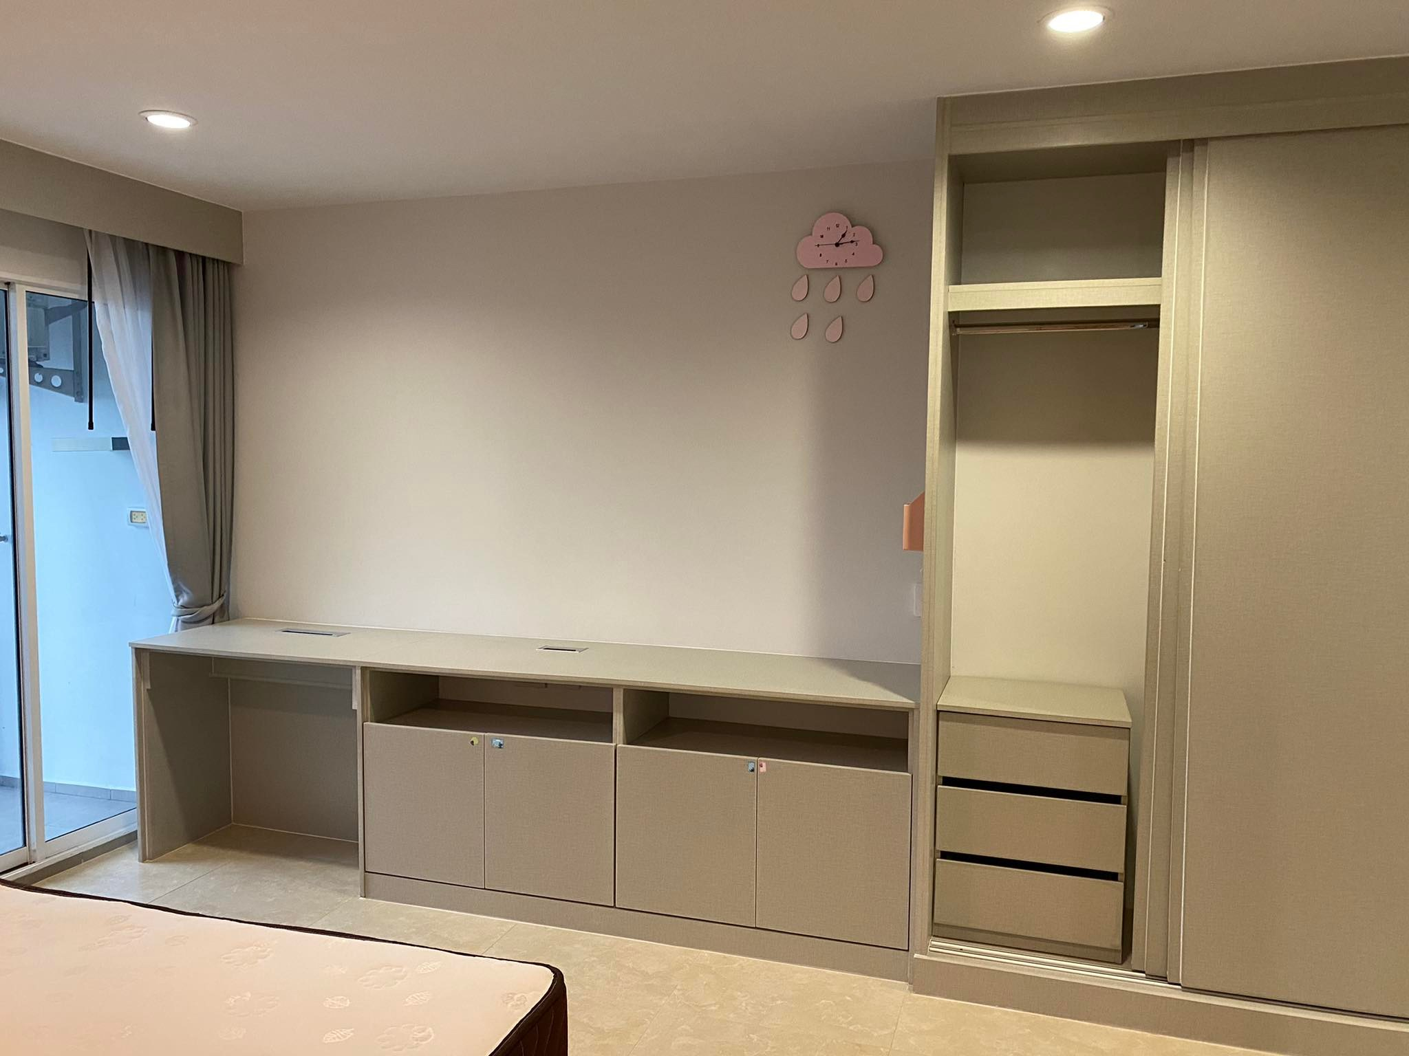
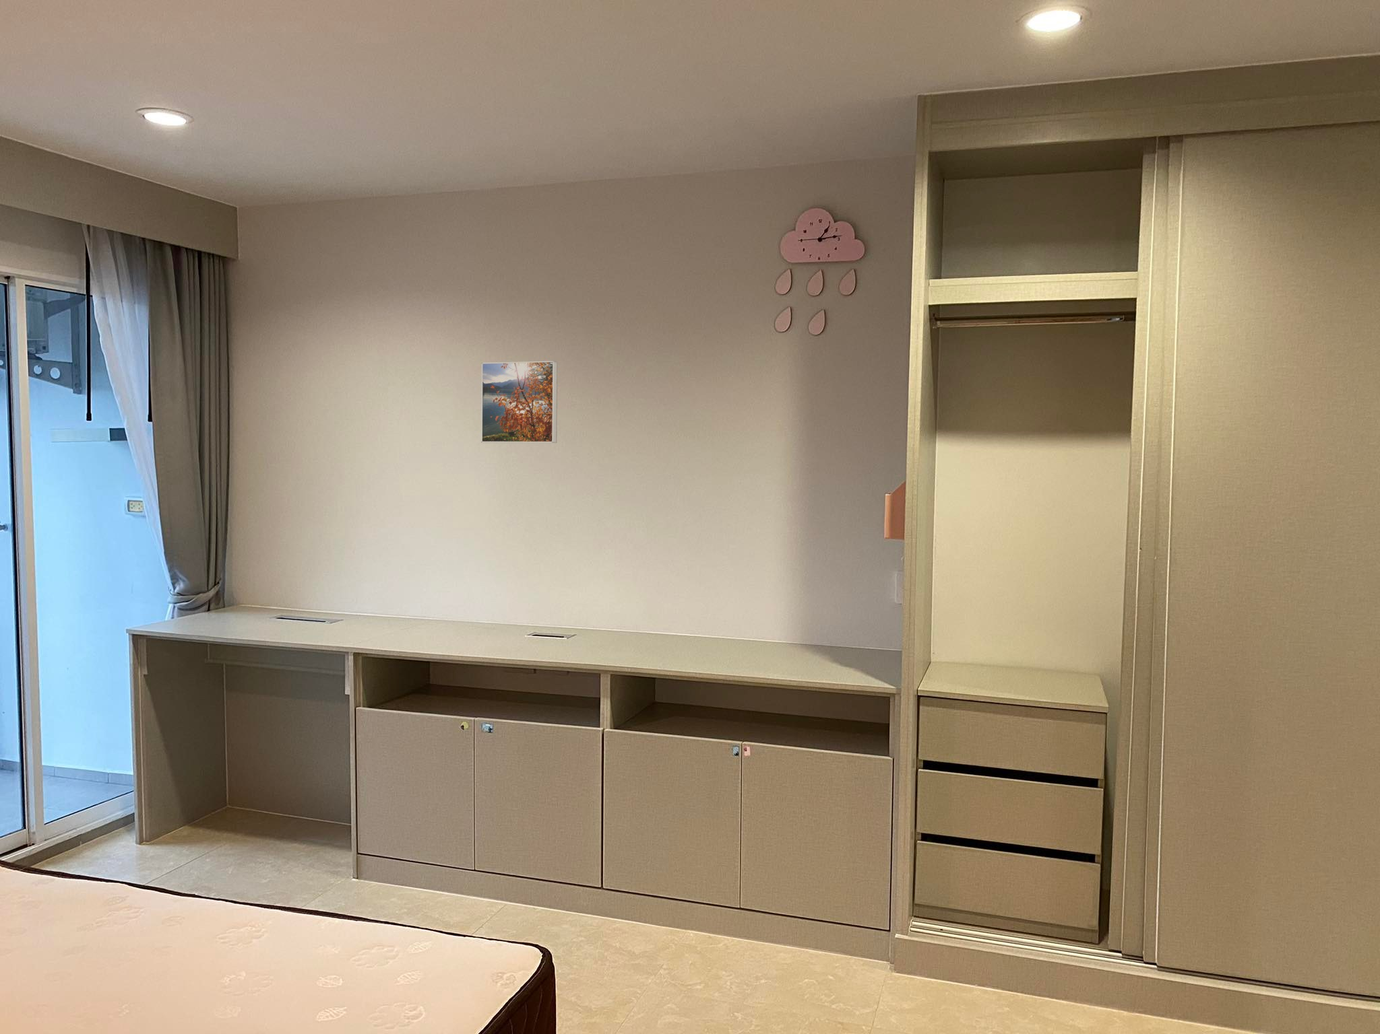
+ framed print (518, 403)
